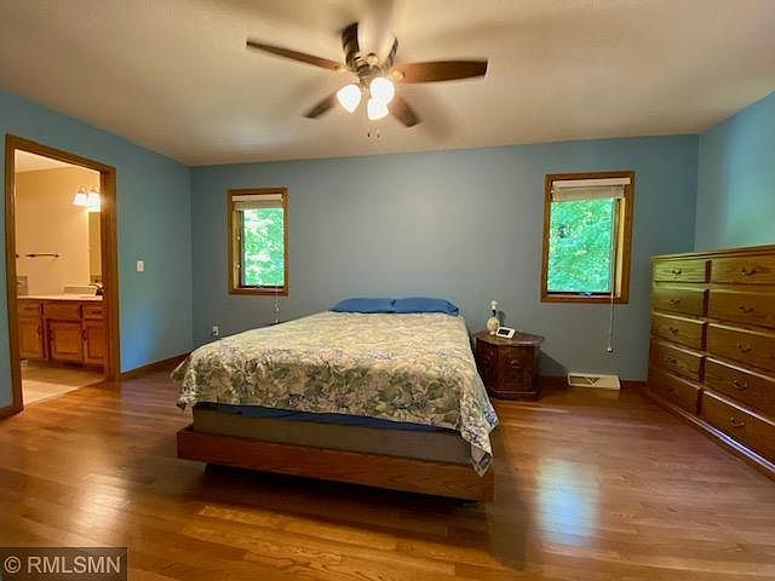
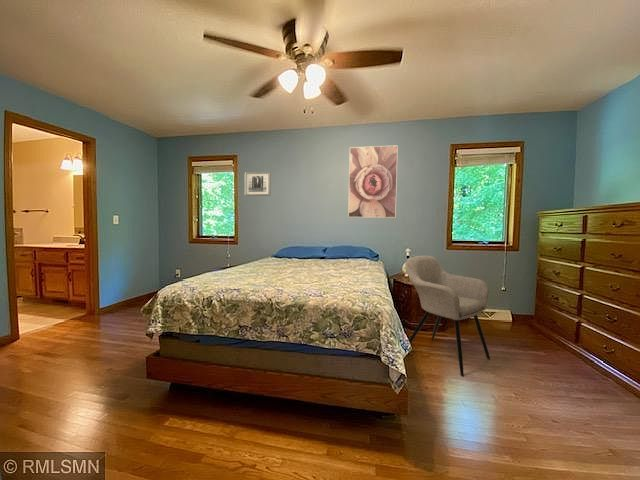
+ wall art (257, 184)
+ armchair (445, 306)
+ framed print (372, 182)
